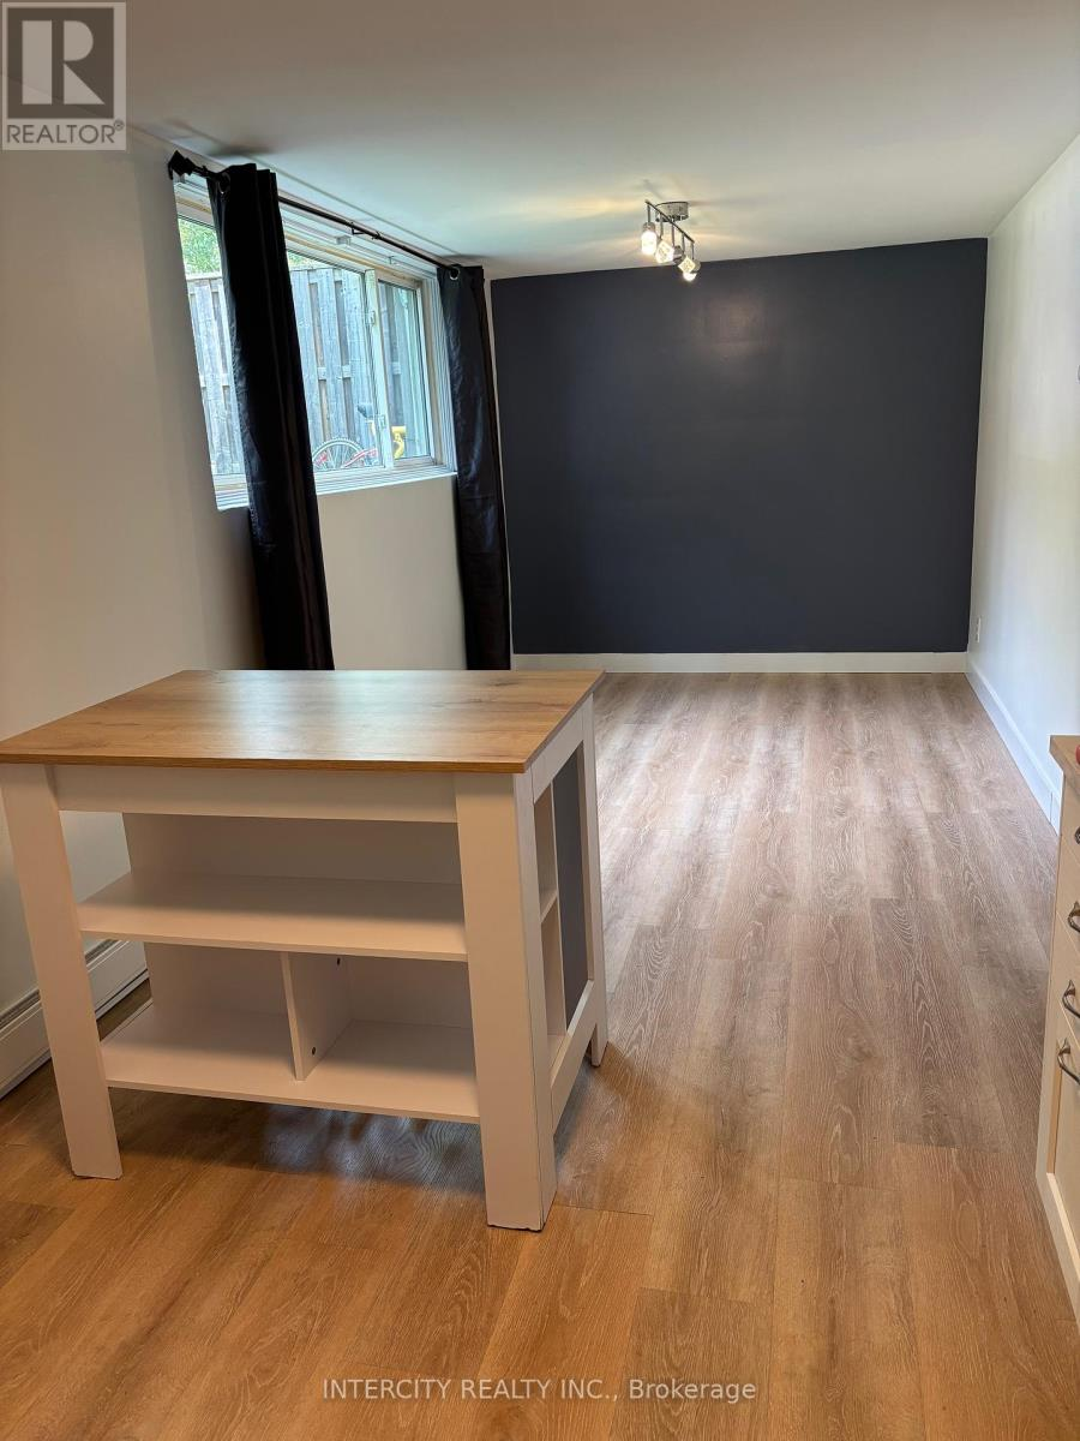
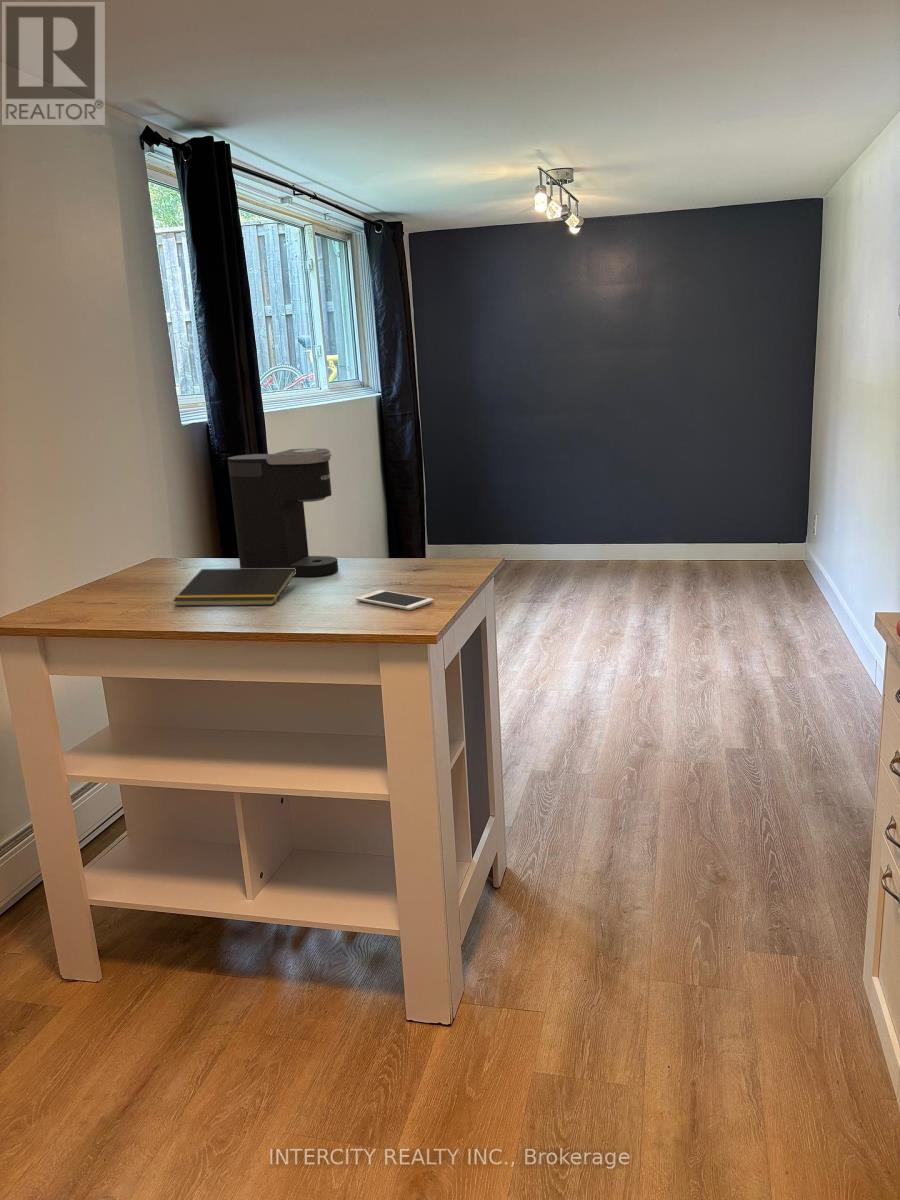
+ coffee maker (284, 512)
+ cell phone (394, 599)
+ notepad (236, 586)
